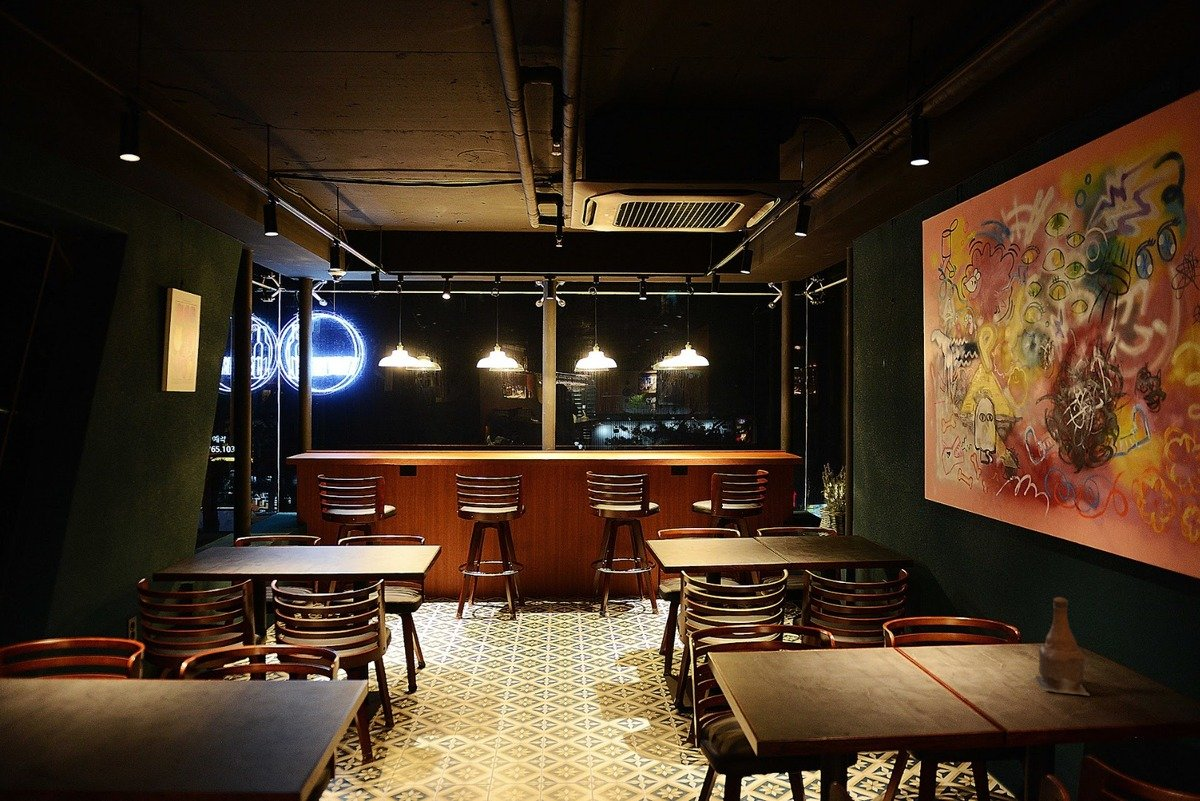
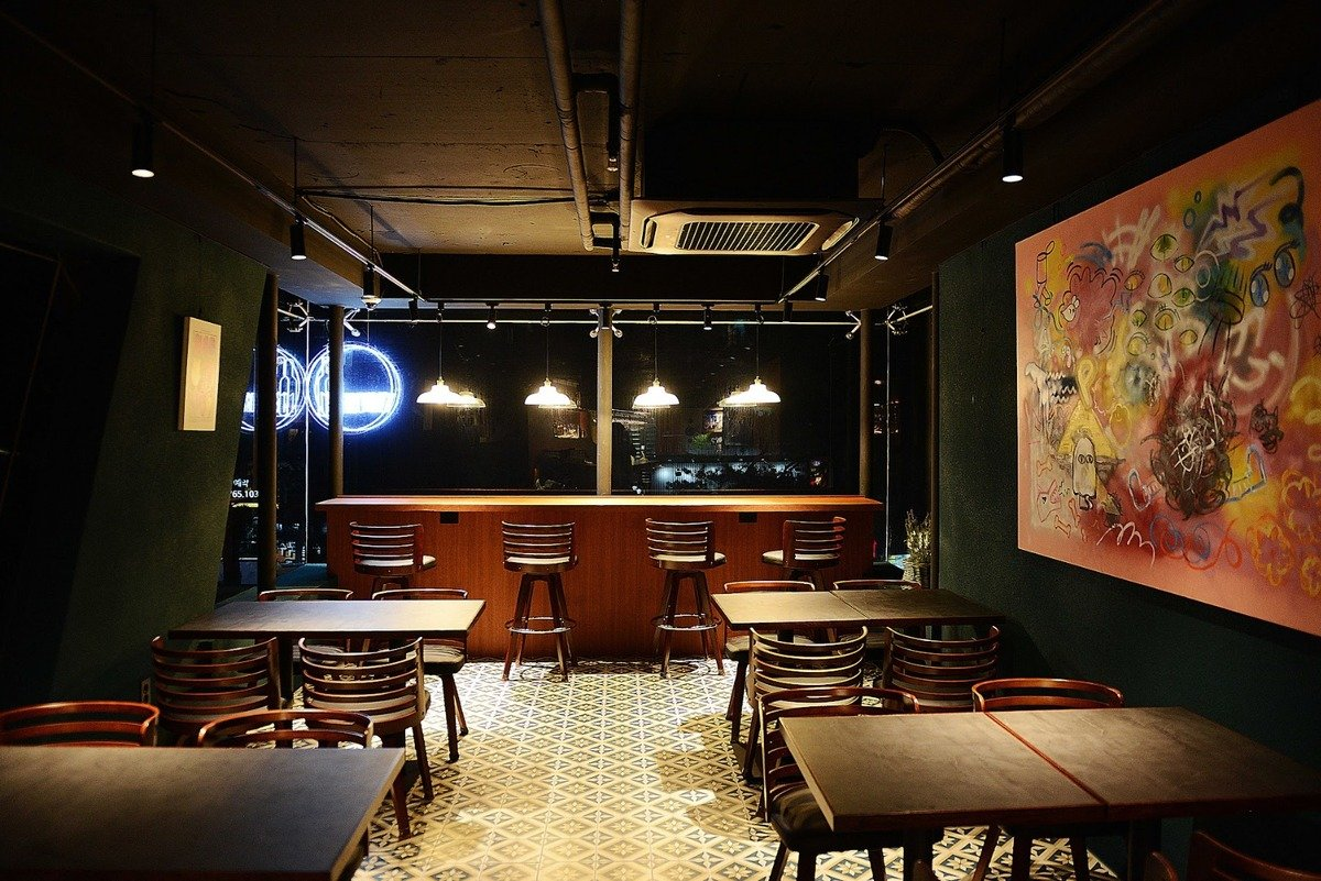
- bottle (1061, 642)
